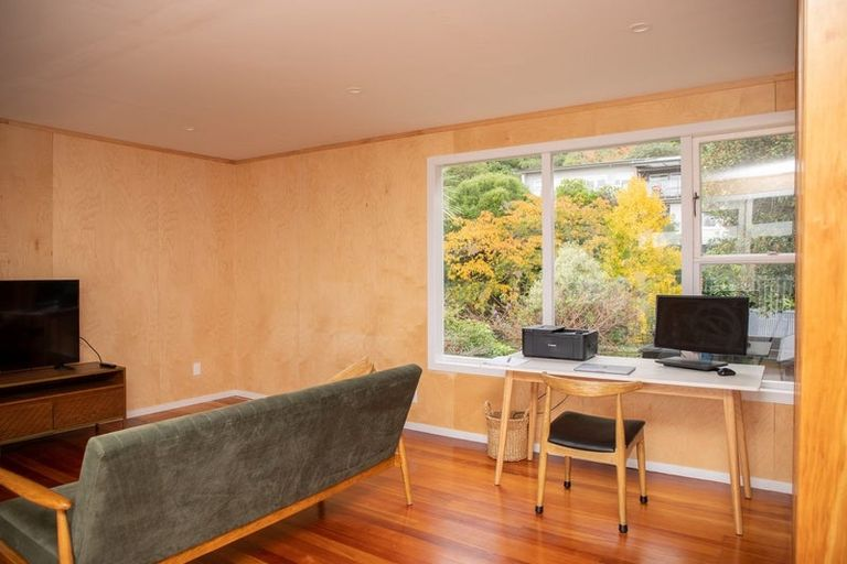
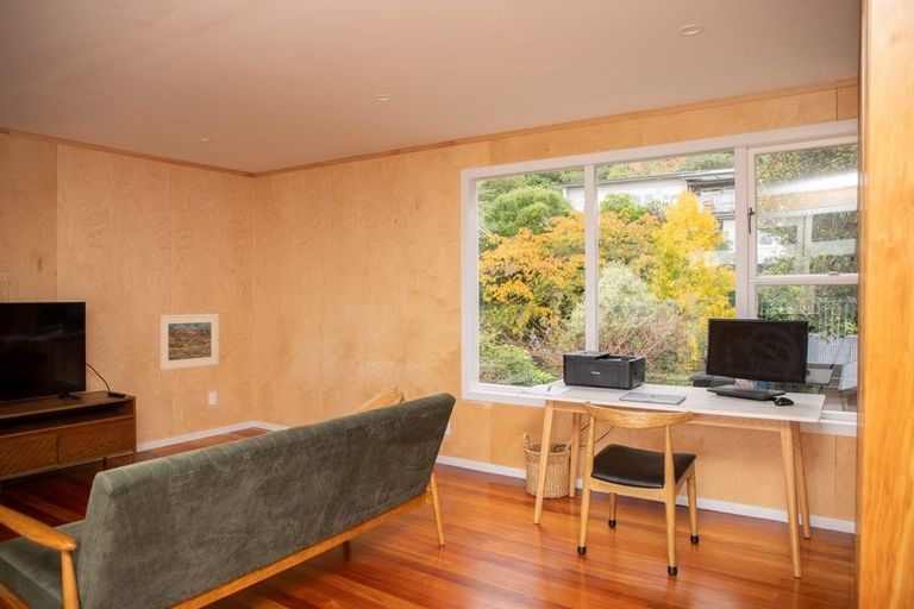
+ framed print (189, 340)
